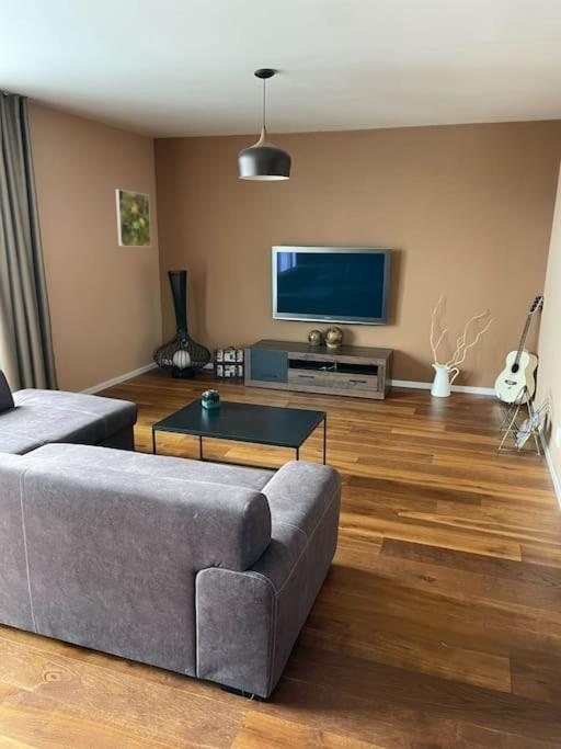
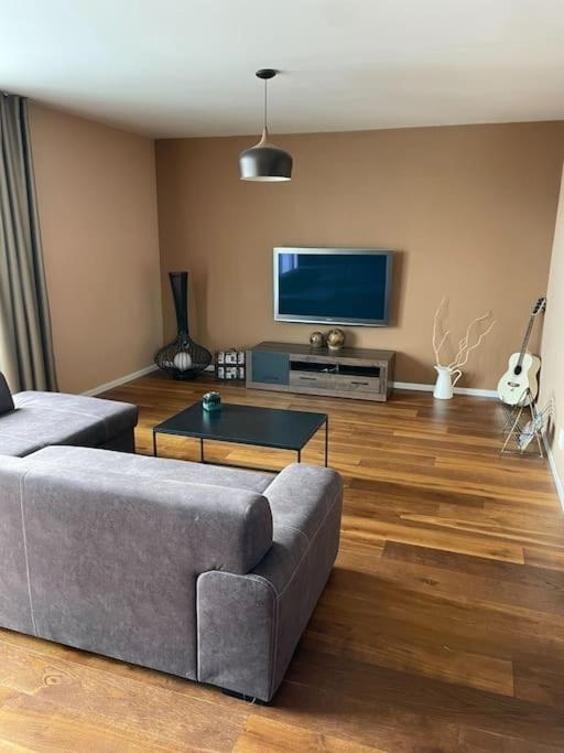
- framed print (134, 219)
